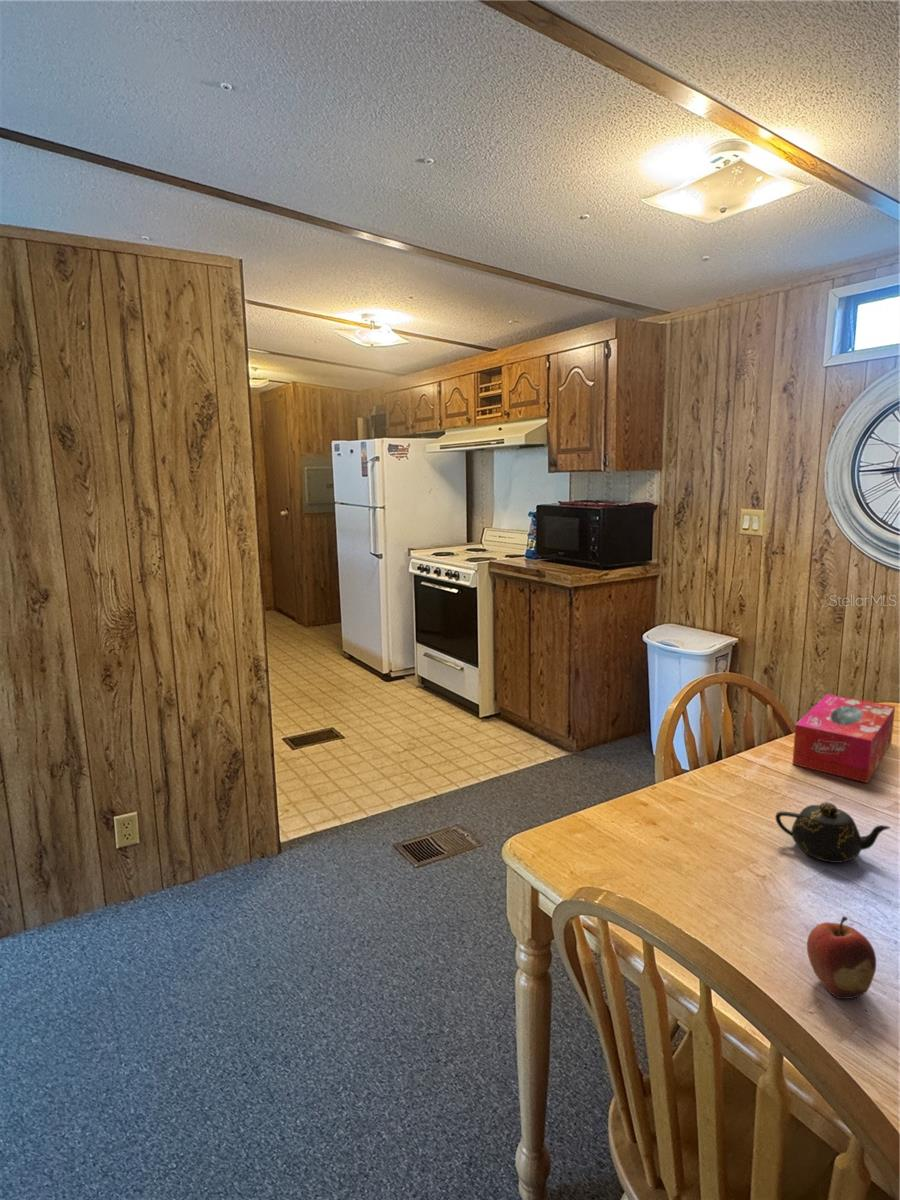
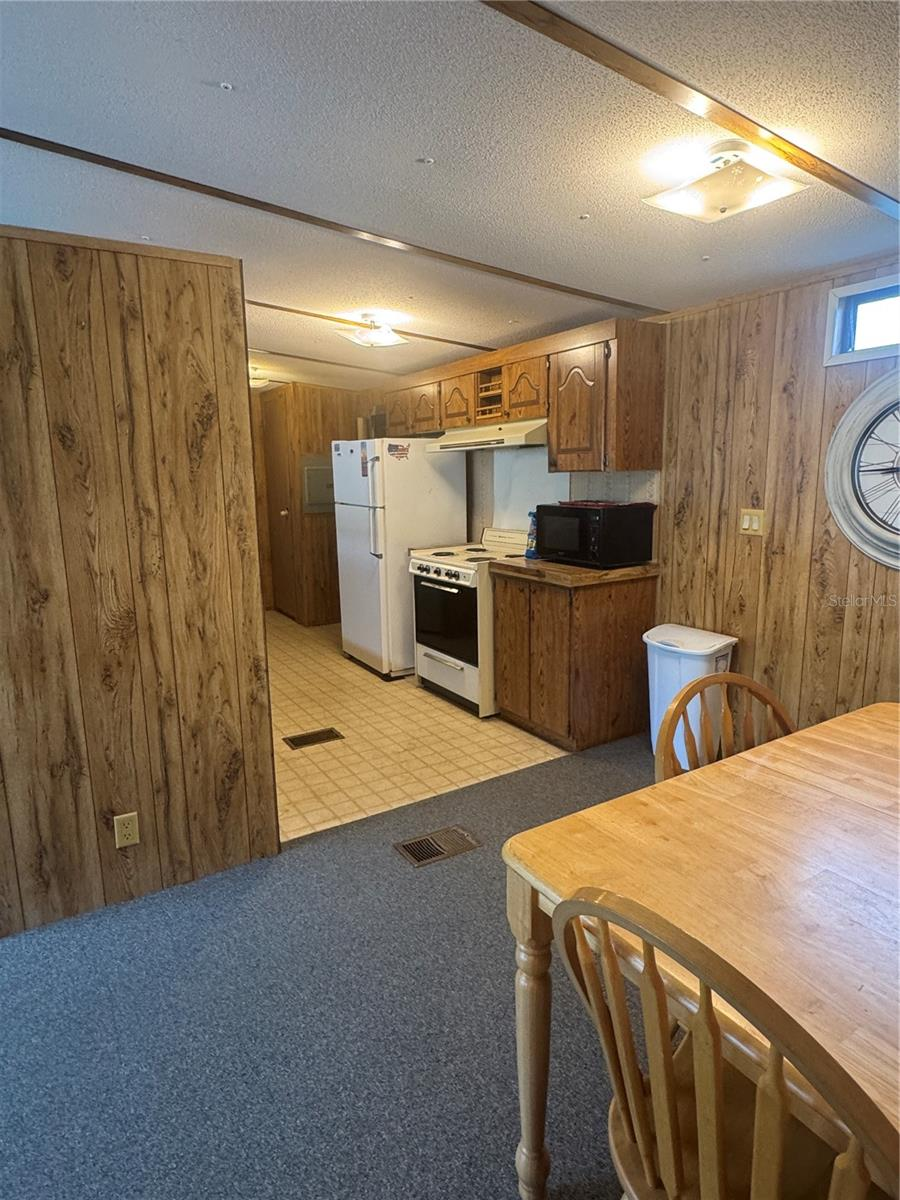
- fruit (839, 953)
- teapot (830, 828)
- tissue box (845, 734)
